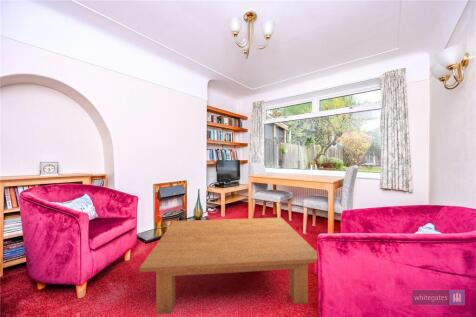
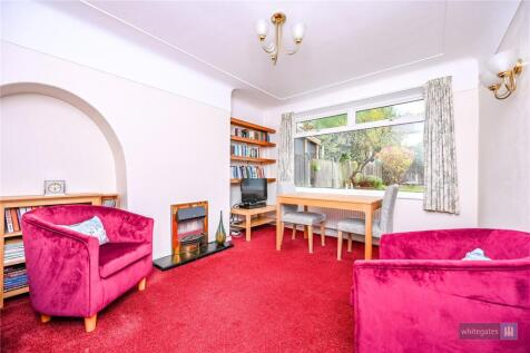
- coffee table (231, 255)
